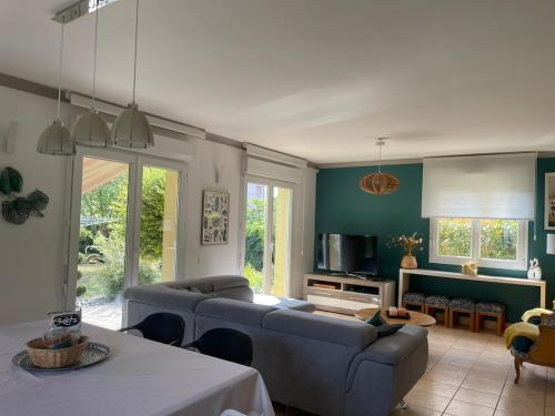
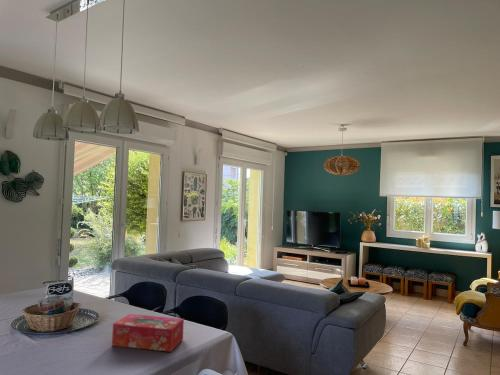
+ tissue box (148, 331)
